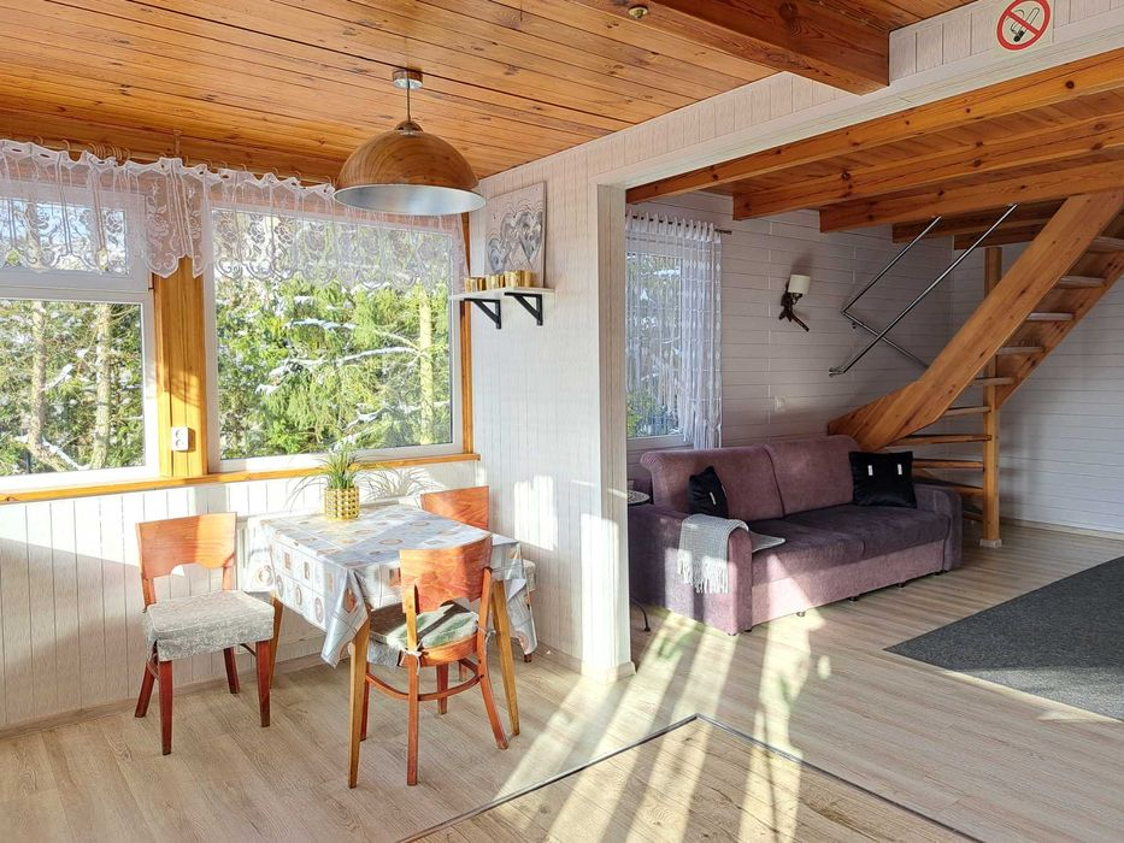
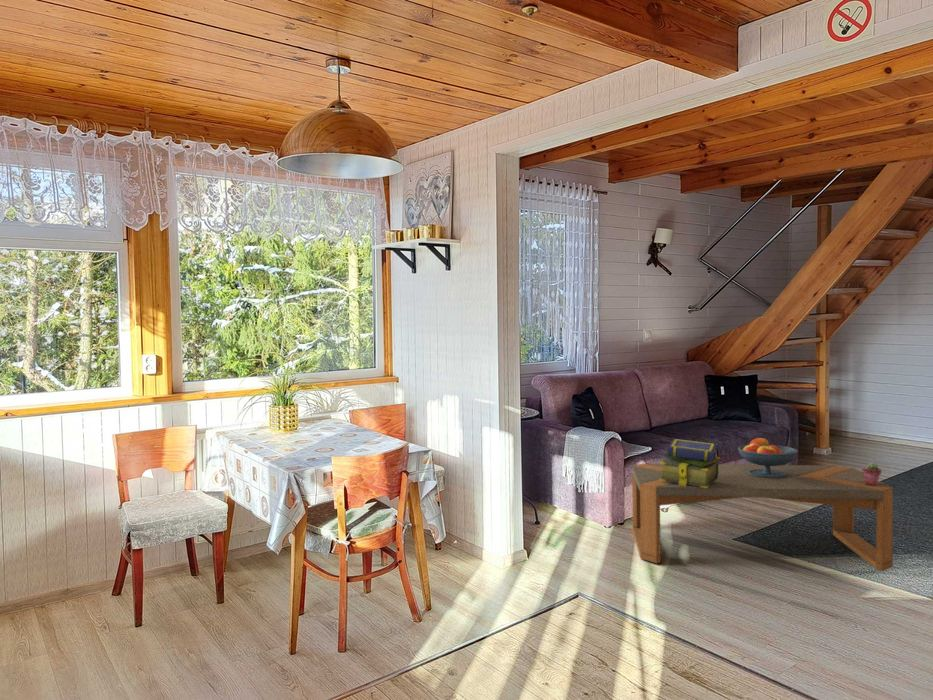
+ coffee table (751, 496)
+ potted succulent (871, 473)
+ fruit bowl (767, 456)
+ stack of books (691, 463)
